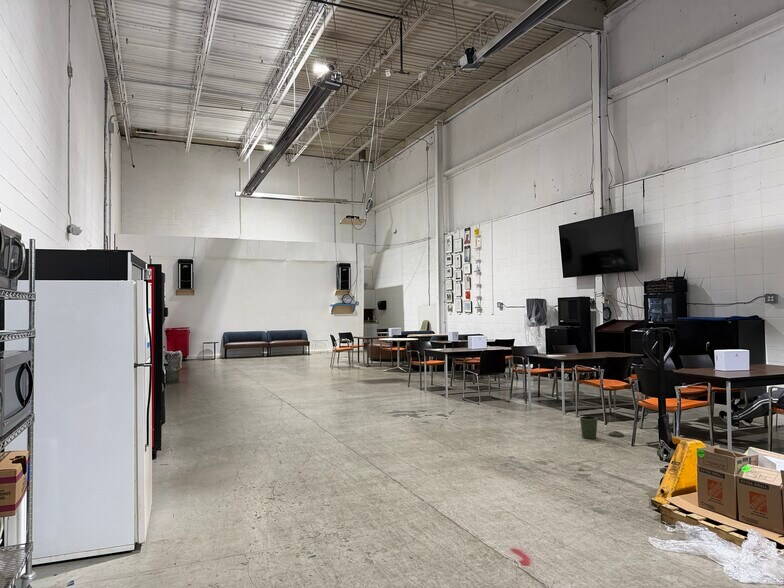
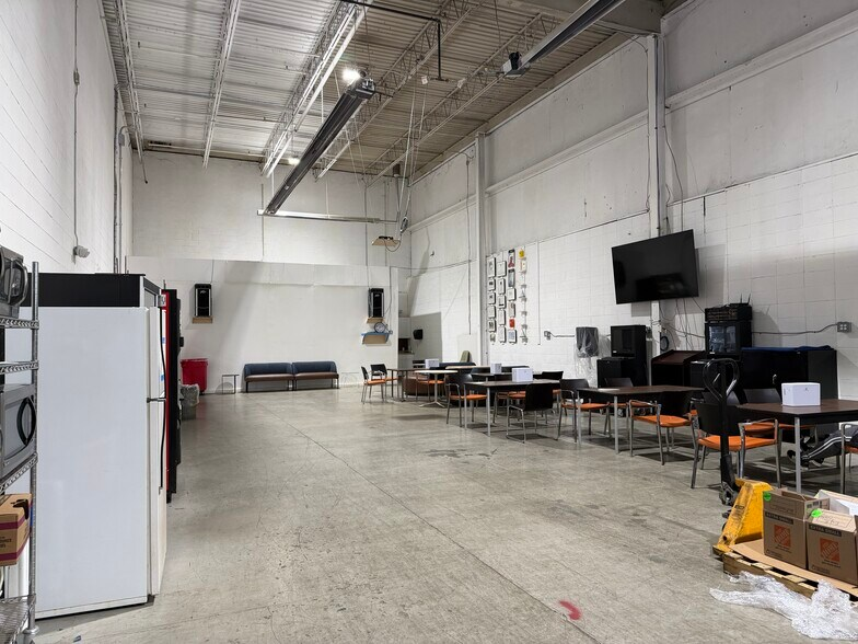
- trash can (596, 426)
